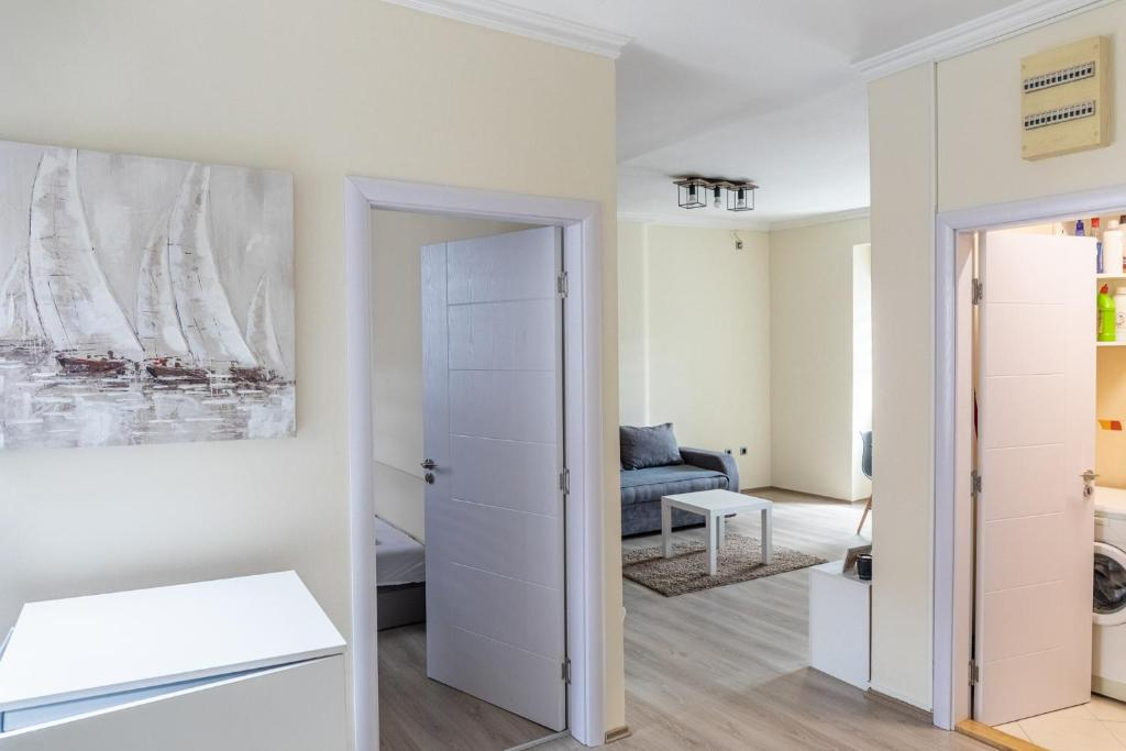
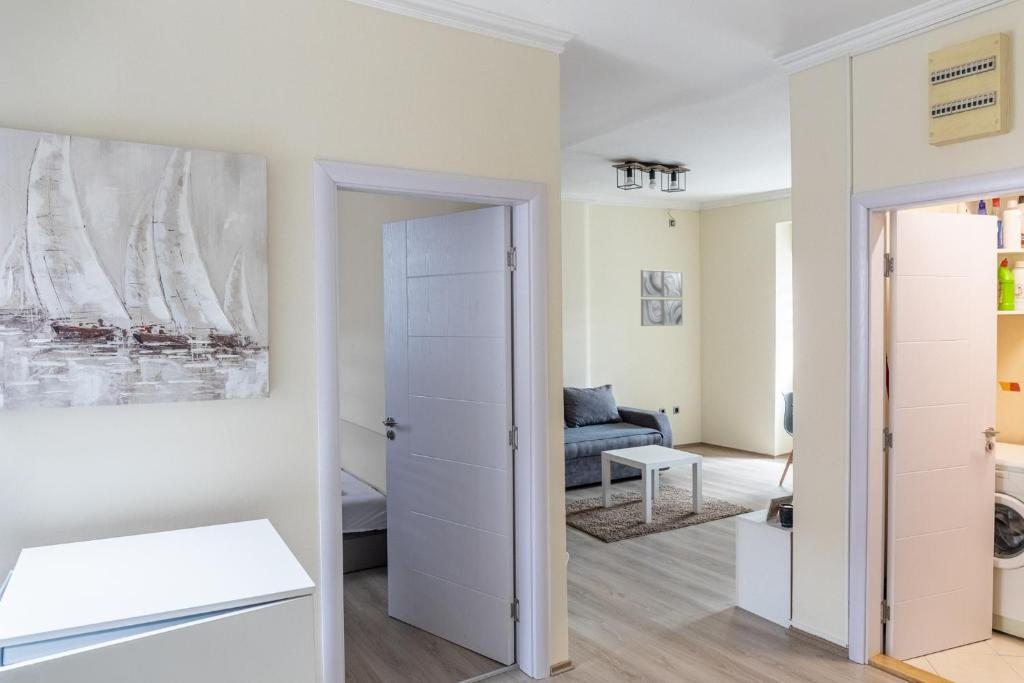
+ wall art (662, 297)
